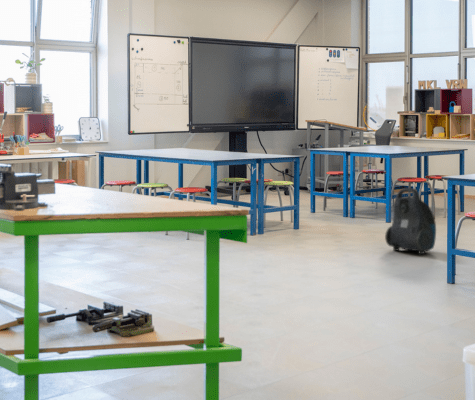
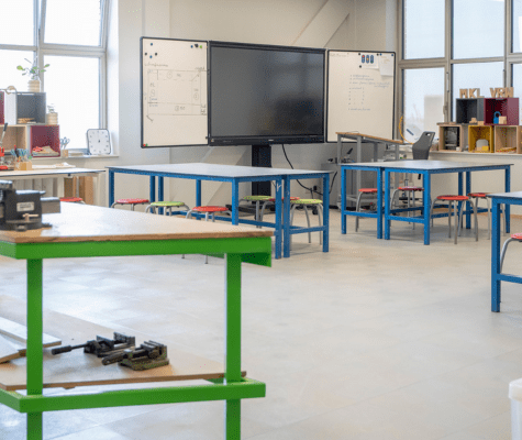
- vacuum cleaner (413, 220)
